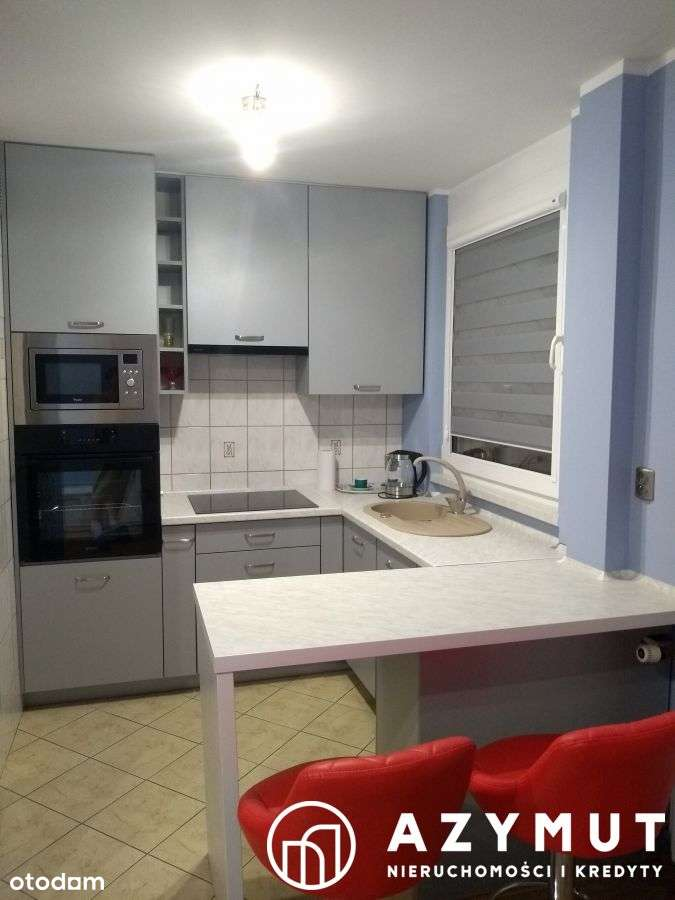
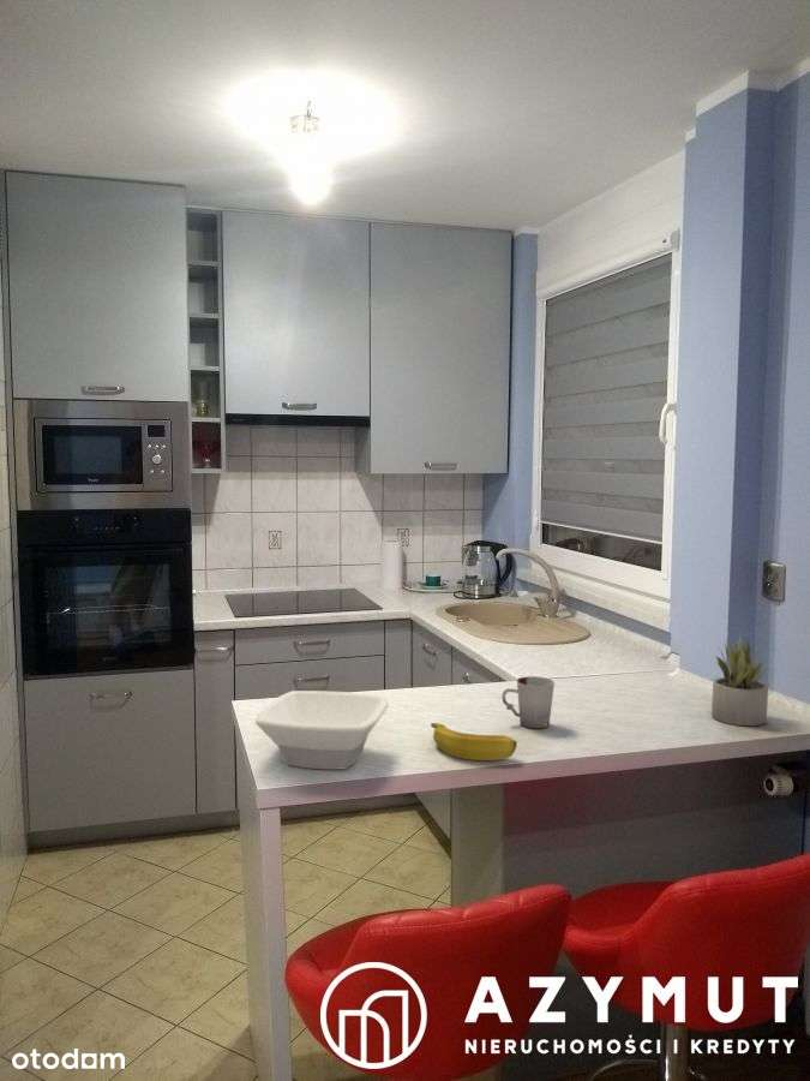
+ succulent plant (739, 677)
+ banana (470, 737)
+ bowl (324, 731)
+ cup (527, 701)
